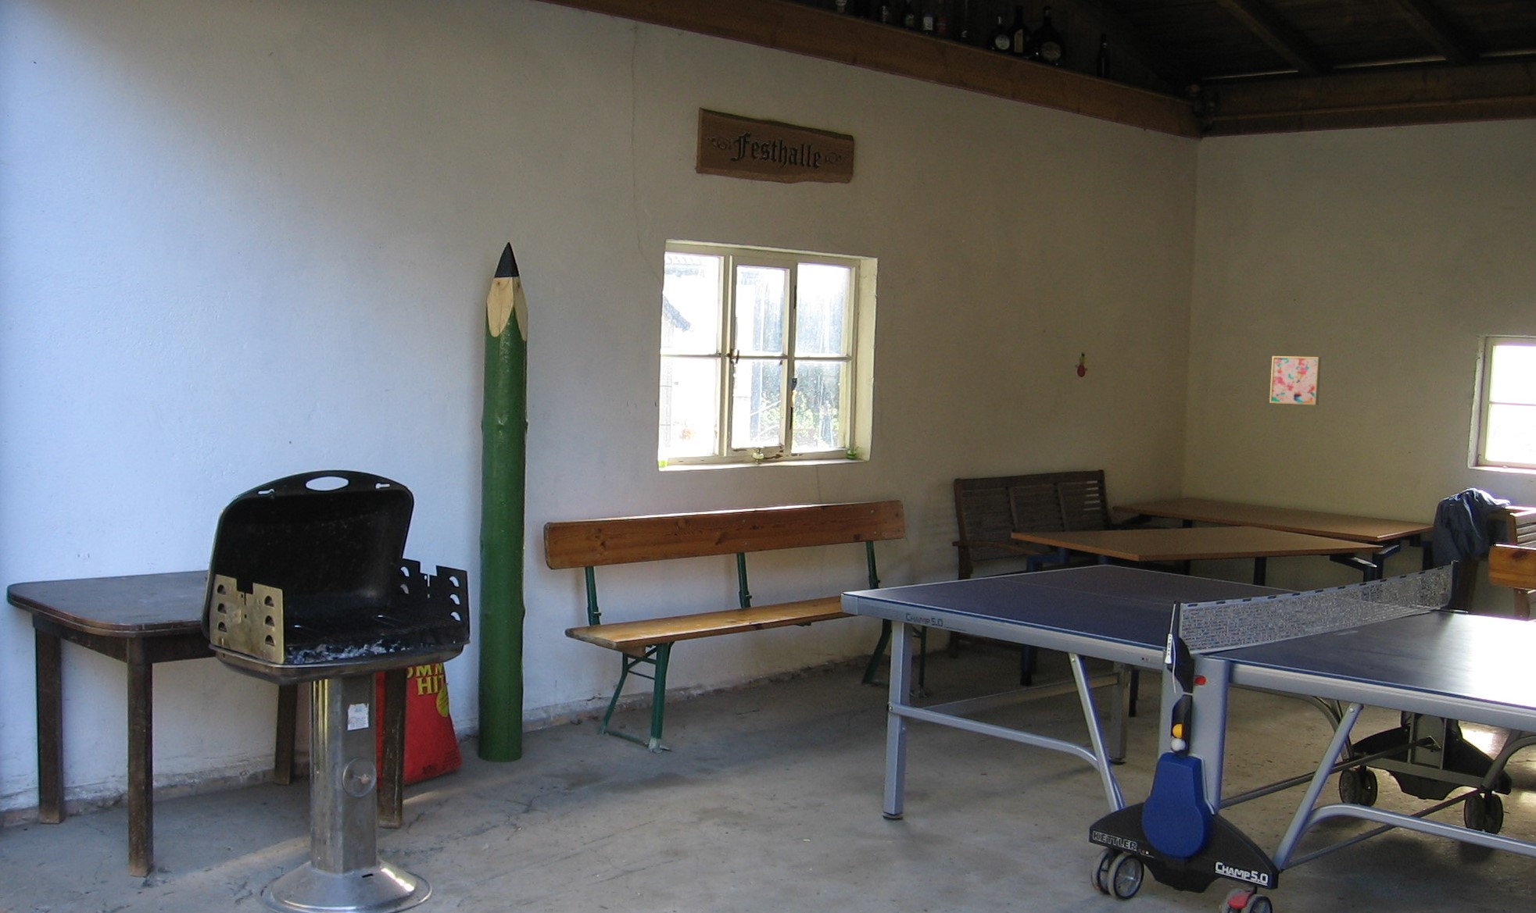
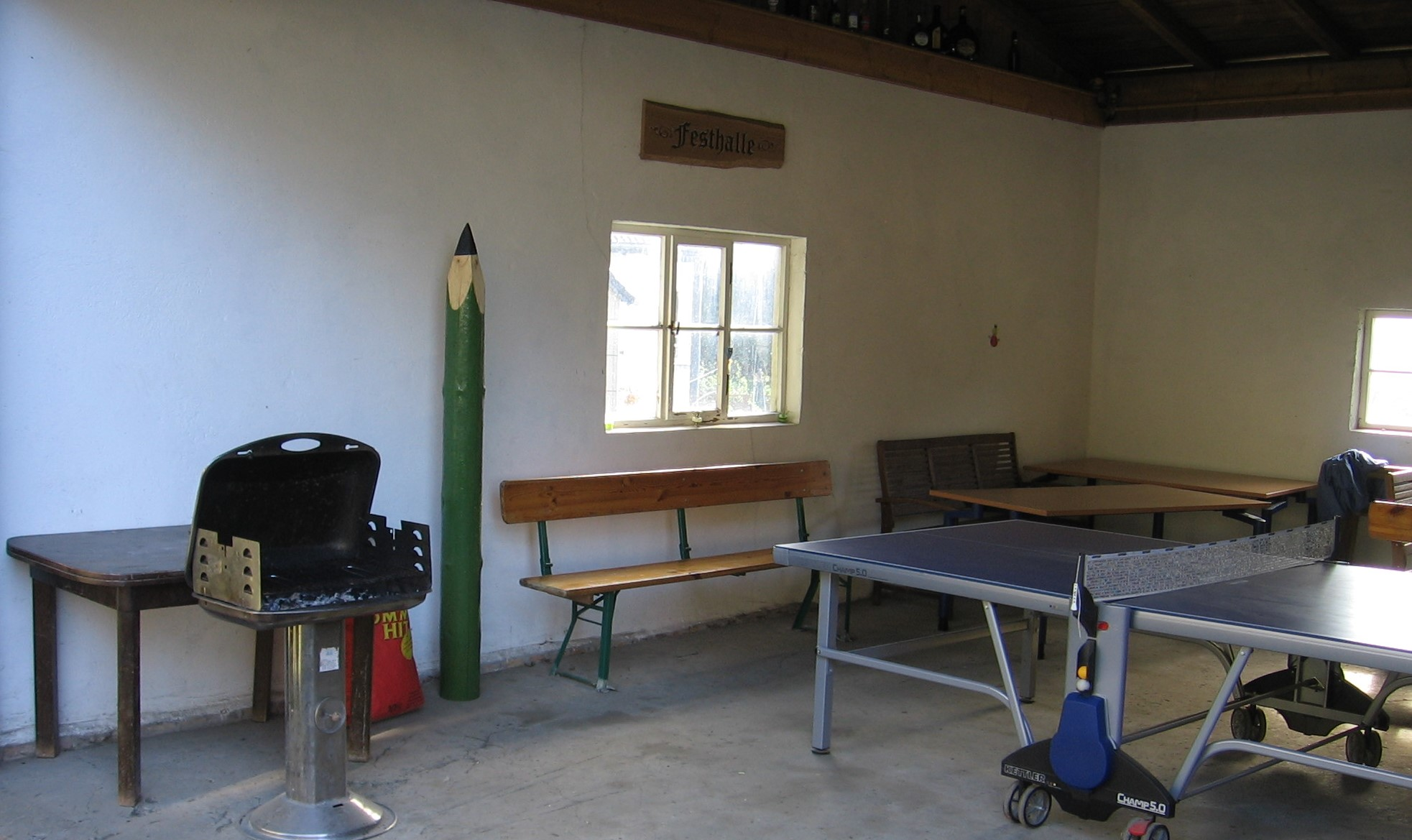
- wall art (1295, 380)
